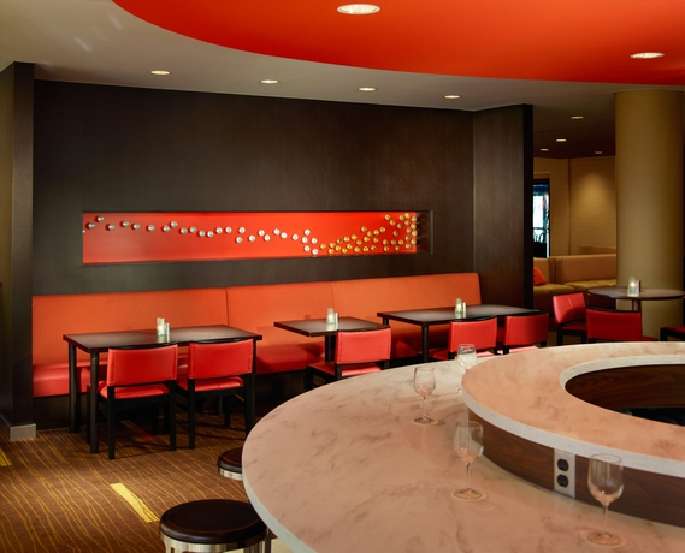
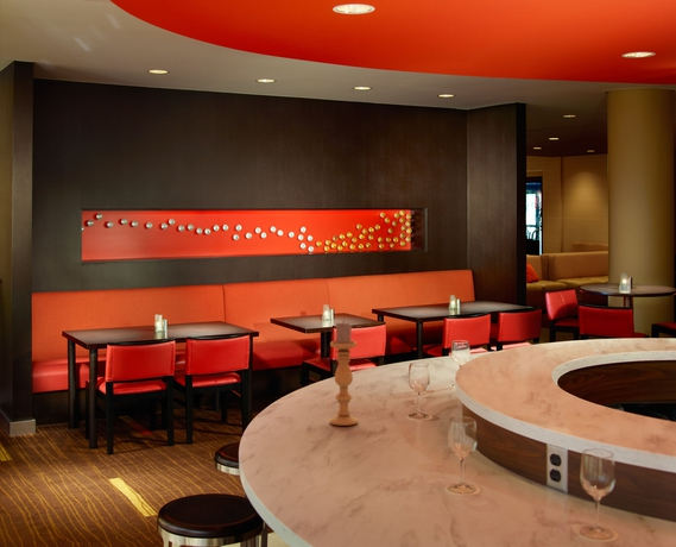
+ candle holder (343, 371)
